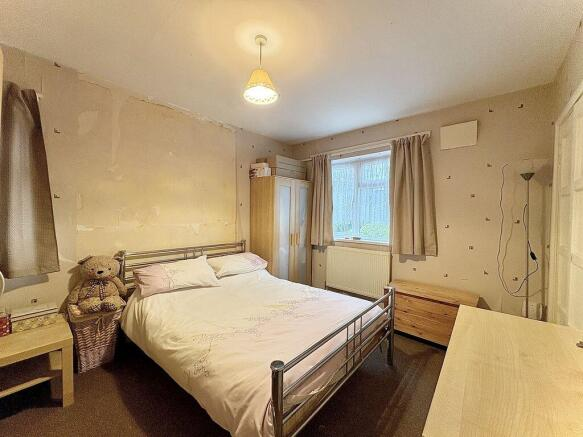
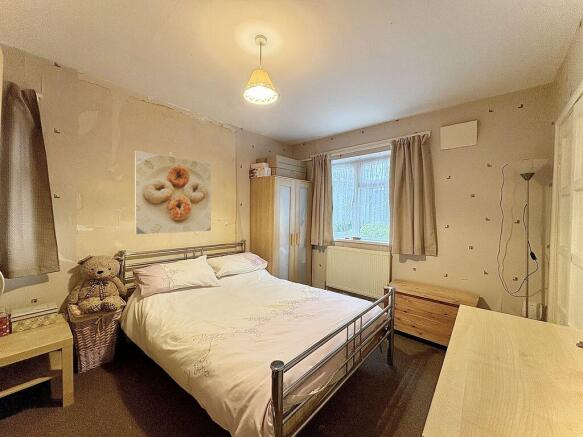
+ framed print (176, 195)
